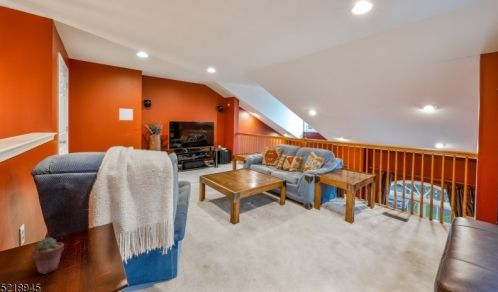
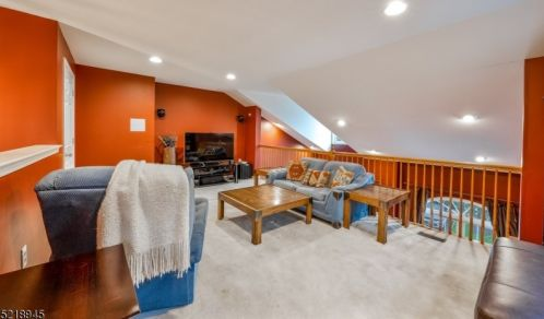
- potted succulent (48, 253)
